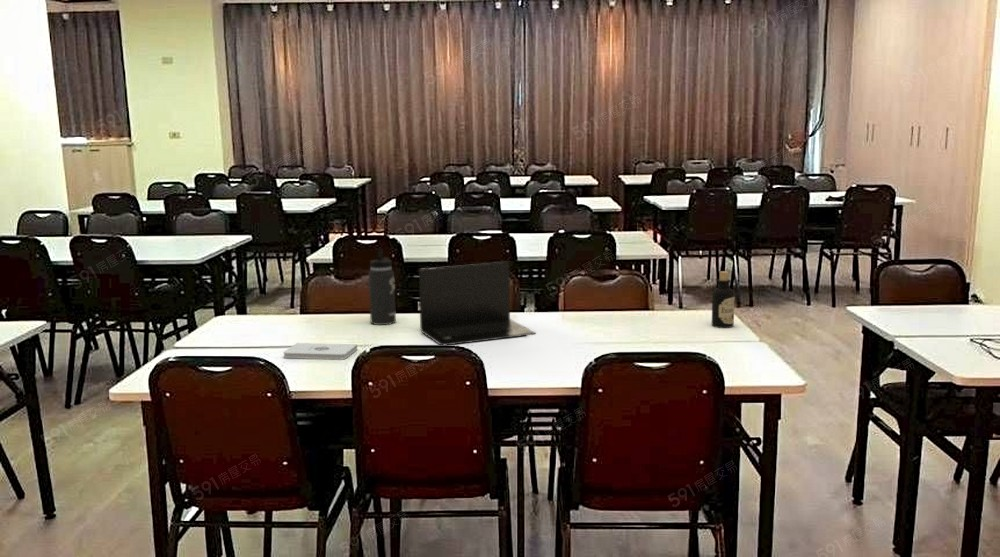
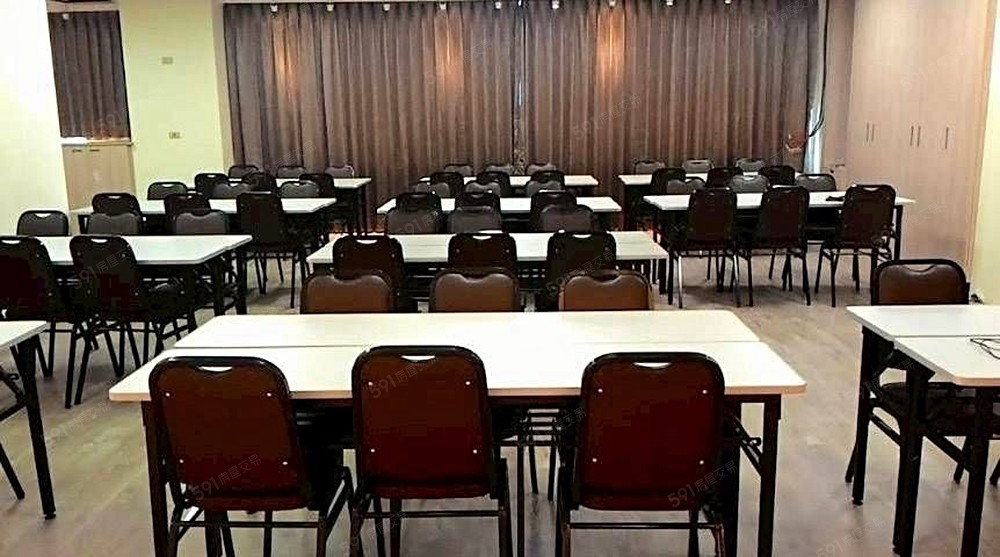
- thermos bottle (383, 285)
- laptop (476, 301)
- notepad (320, 351)
- bottle (723, 299)
